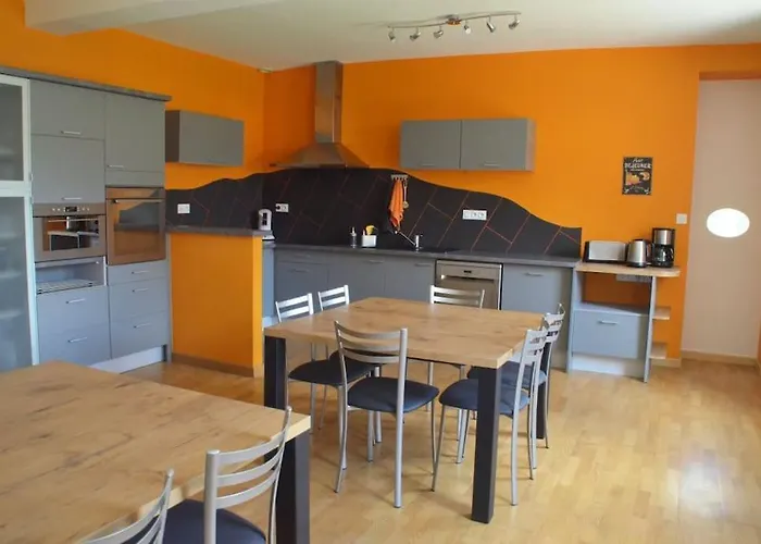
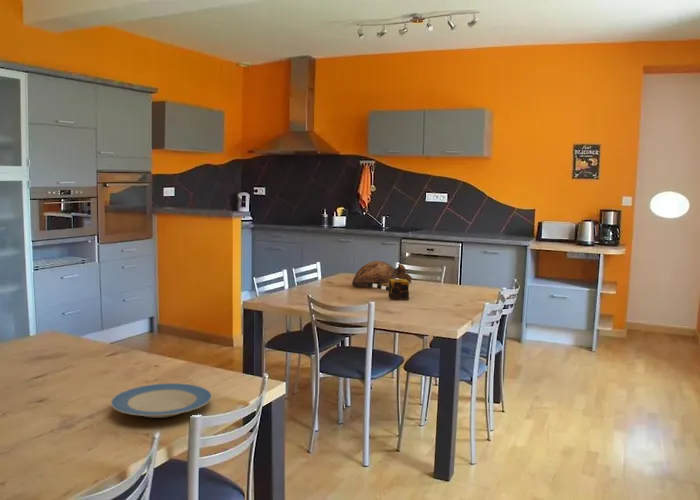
+ decorative bowl (382, 273)
+ plate (162, 403)
+ candle (398, 289)
